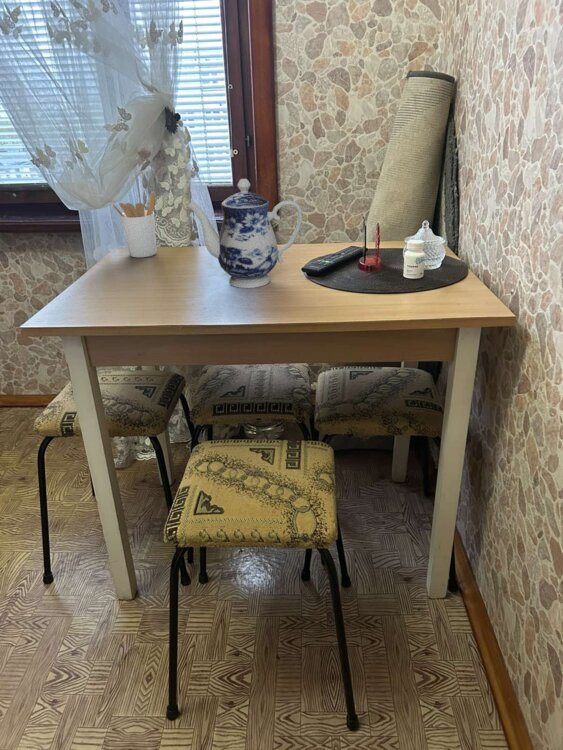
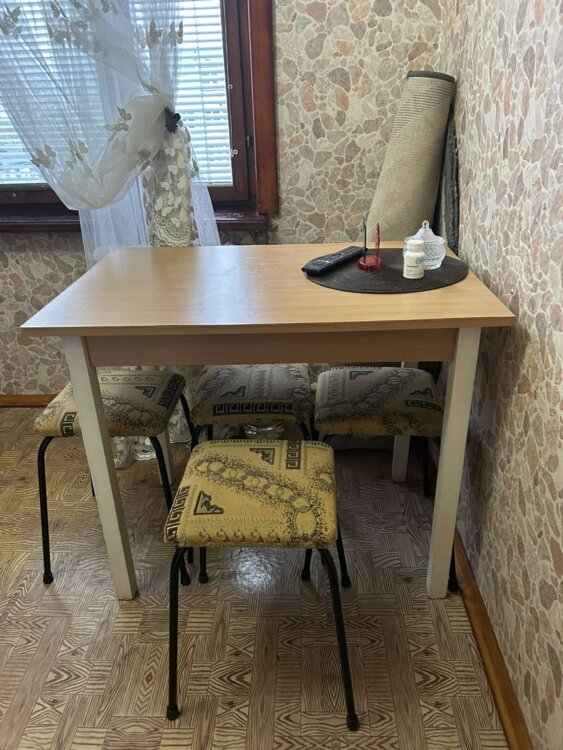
- teapot (246, 232)
- utensil holder (137, 226)
